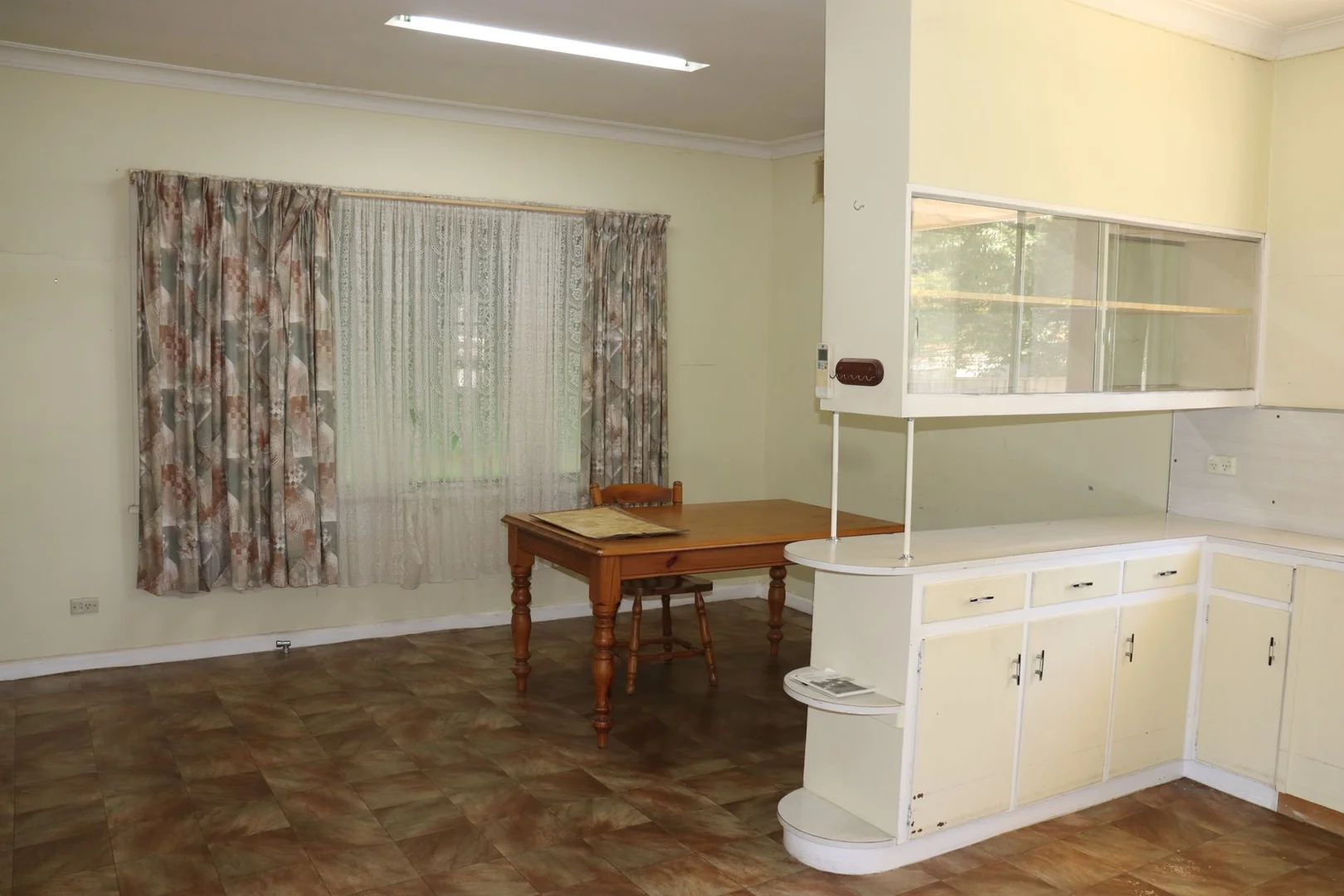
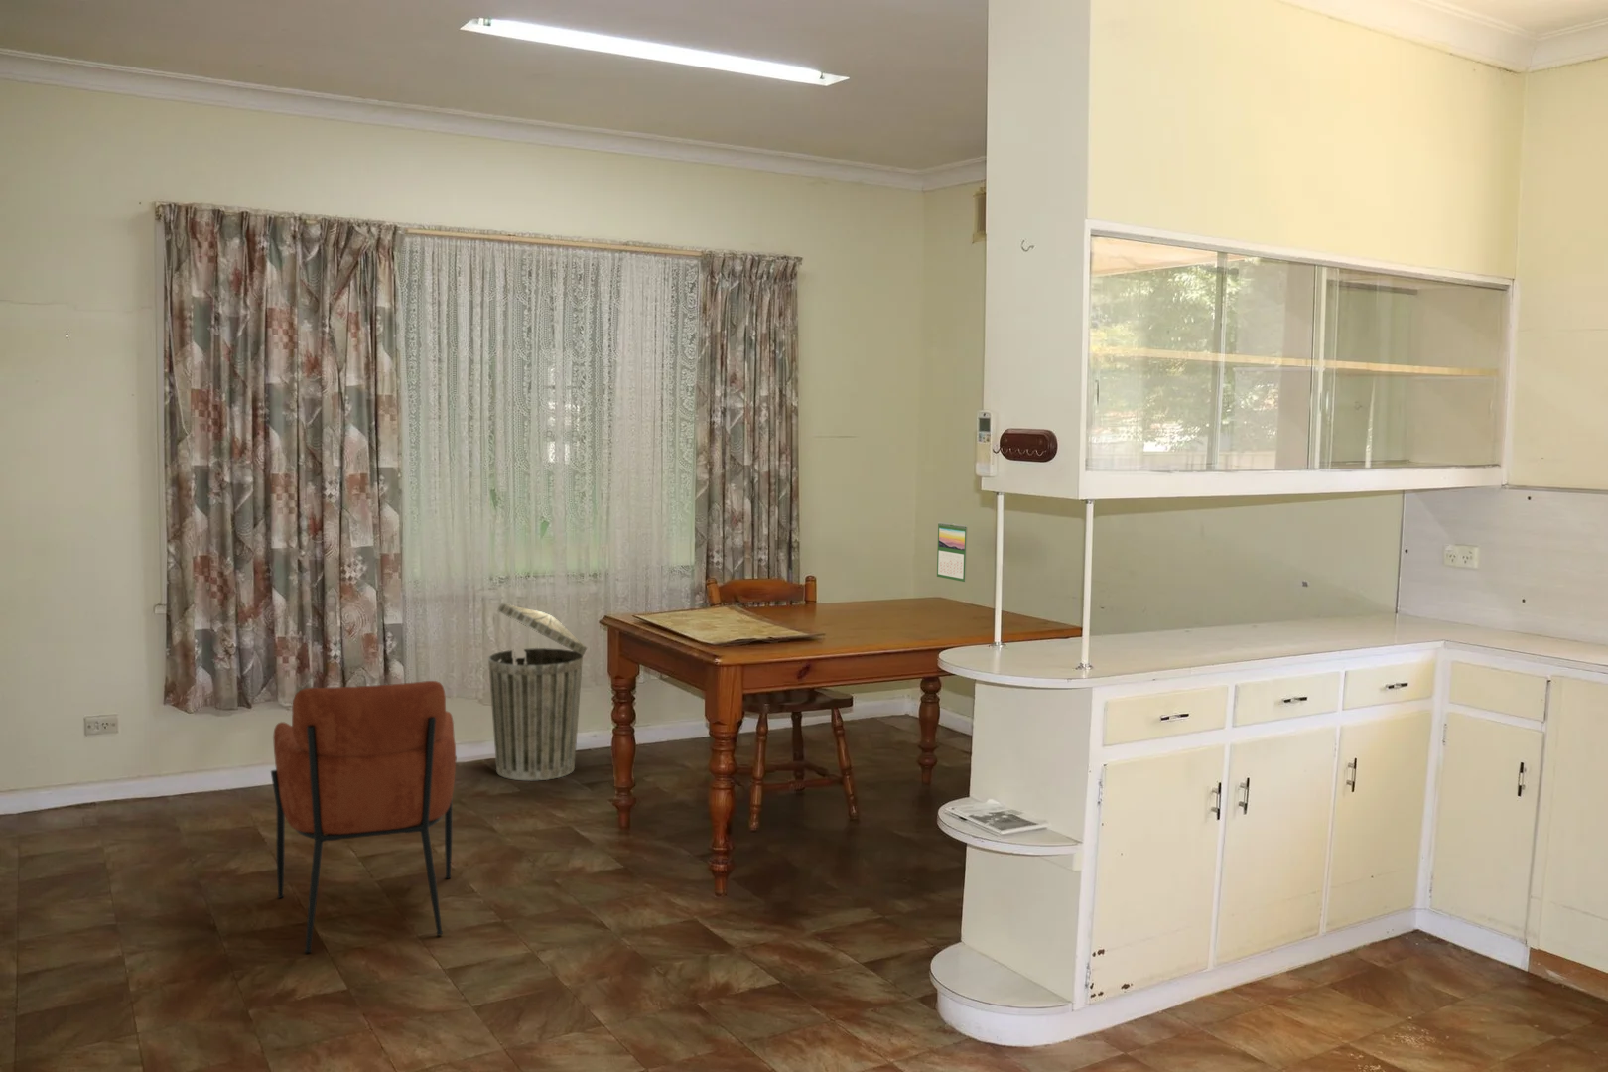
+ trash can (537, 686)
+ calendar (951, 550)
+ chair (370, 794)
